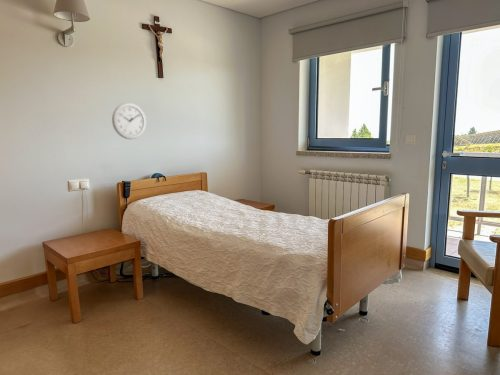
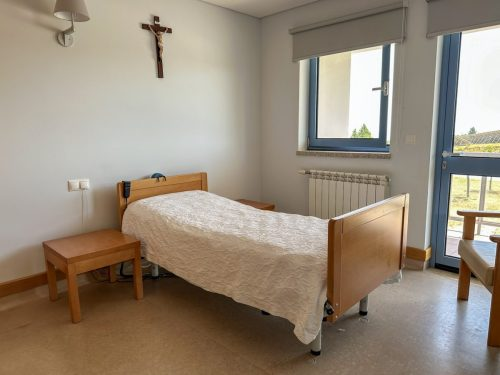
- wall clock (130, 121)
